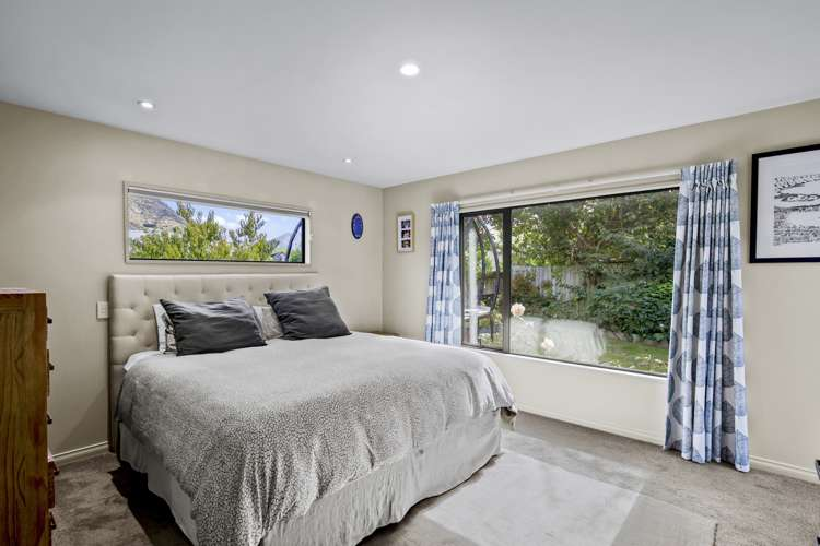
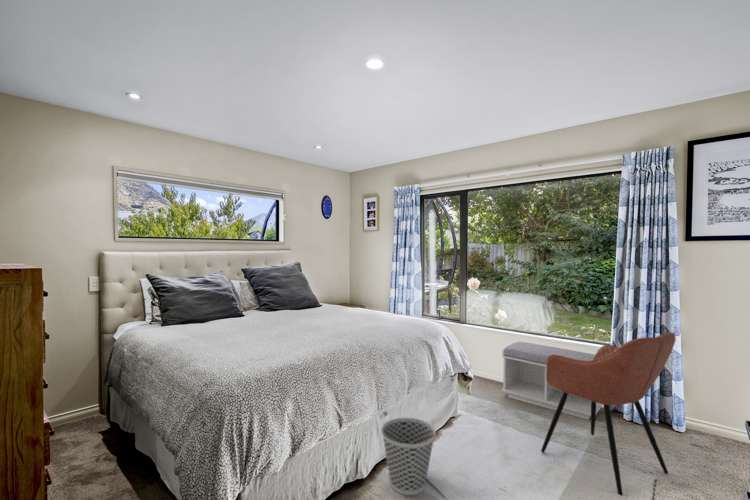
+ armchair (606, 394)
+ bench (545, 376)
+ wastebasket (407, 456)
